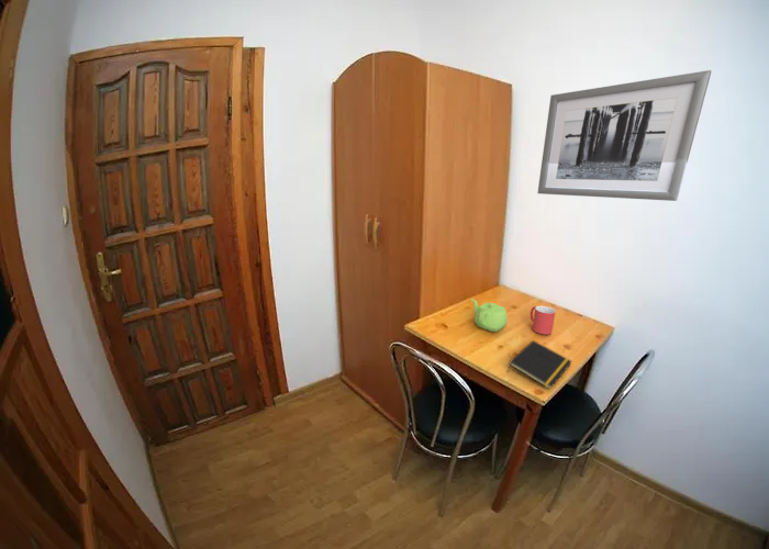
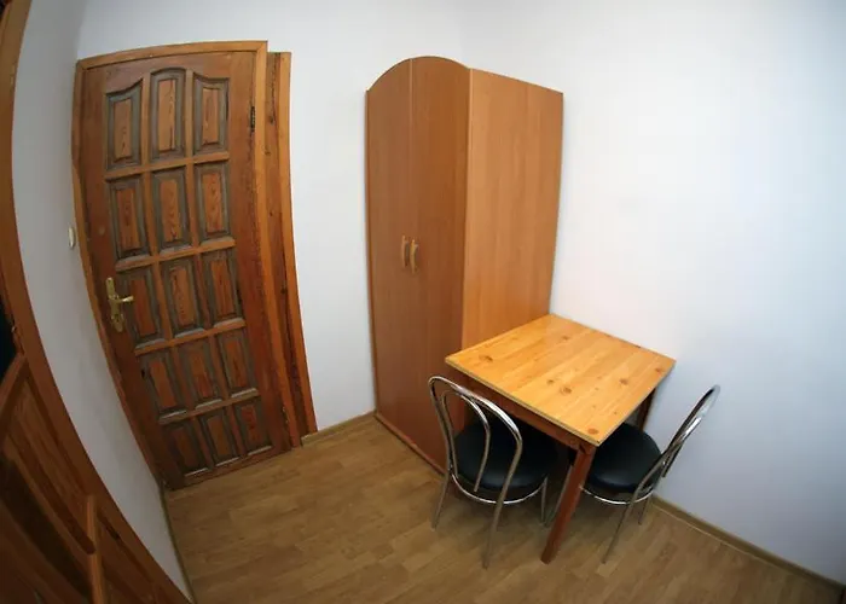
- teapot (484, 314)
- notepad (540, 362)
- wall art (609, 143)
- mug (540, 318)
